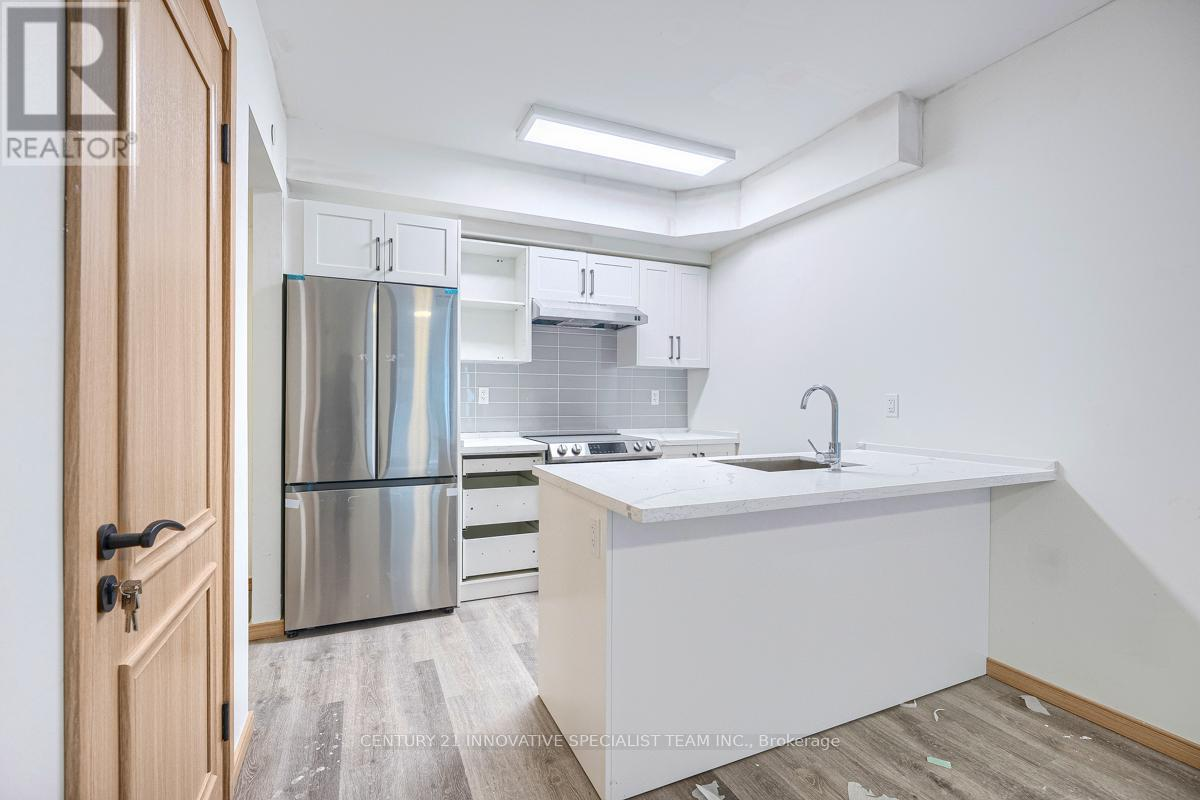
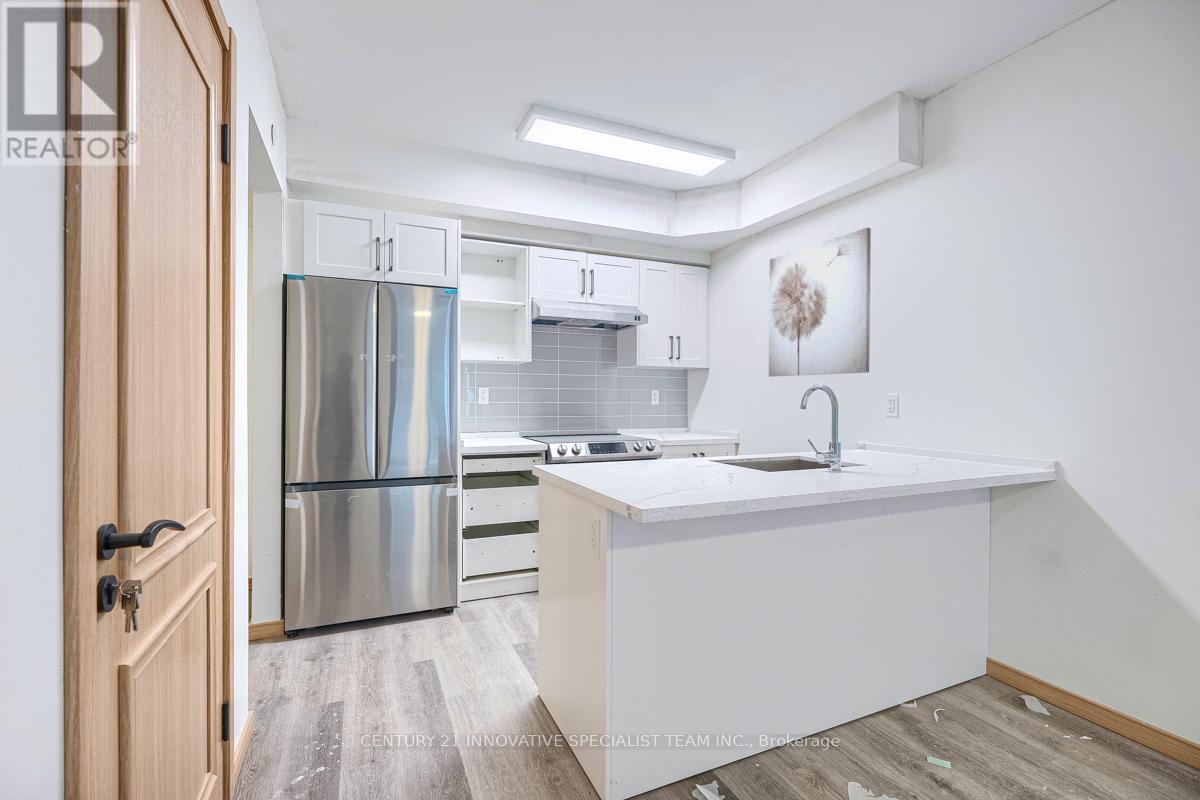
+ wall art (814, 310)
